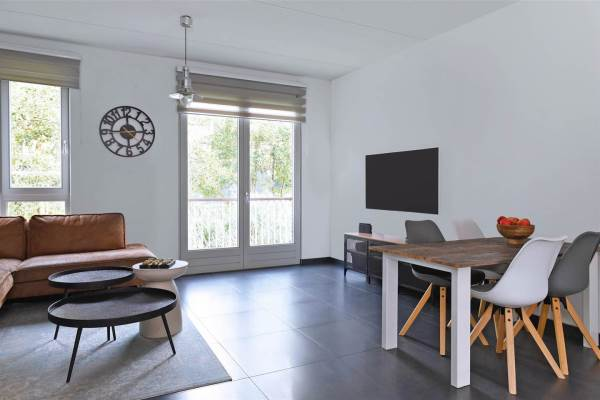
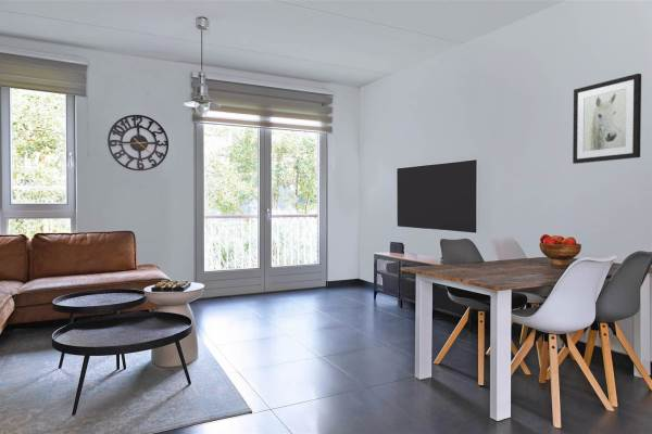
+ wall art (604, 120)
